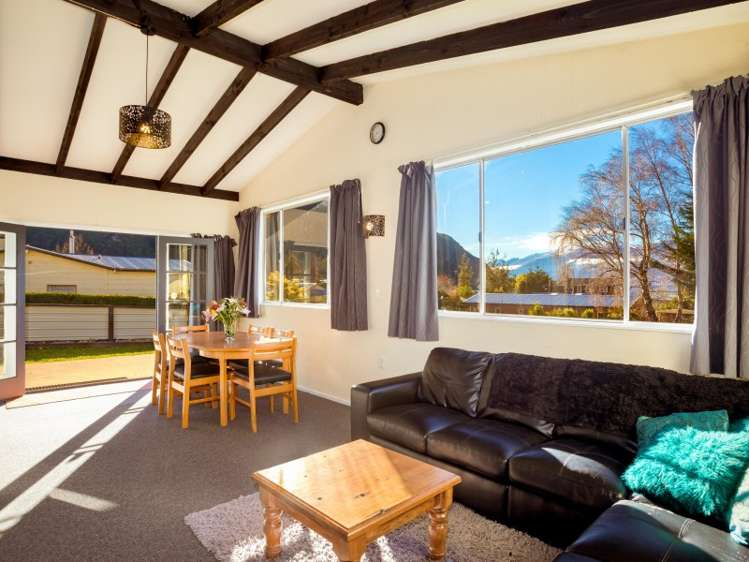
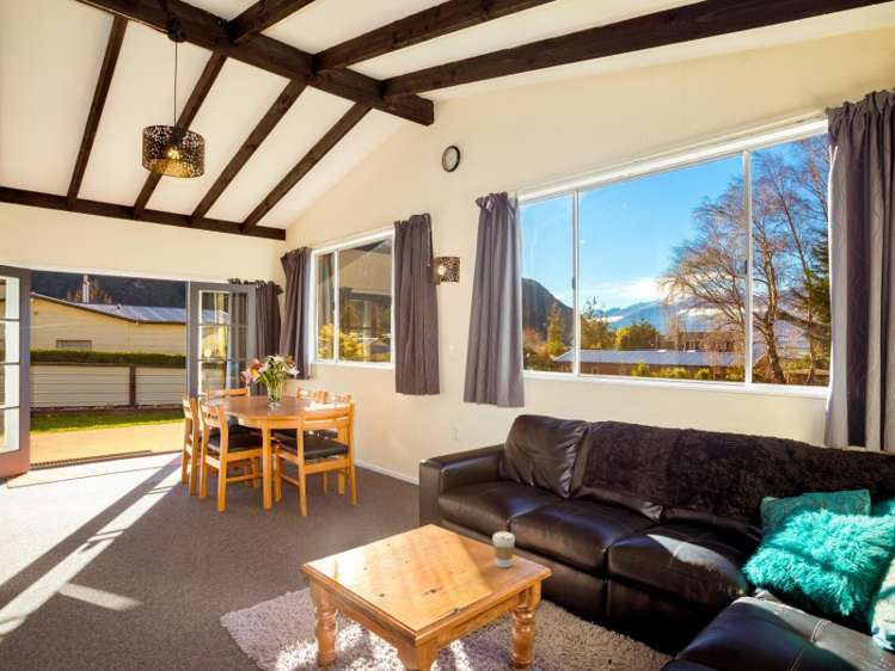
+ coffee cup (503, 548)
